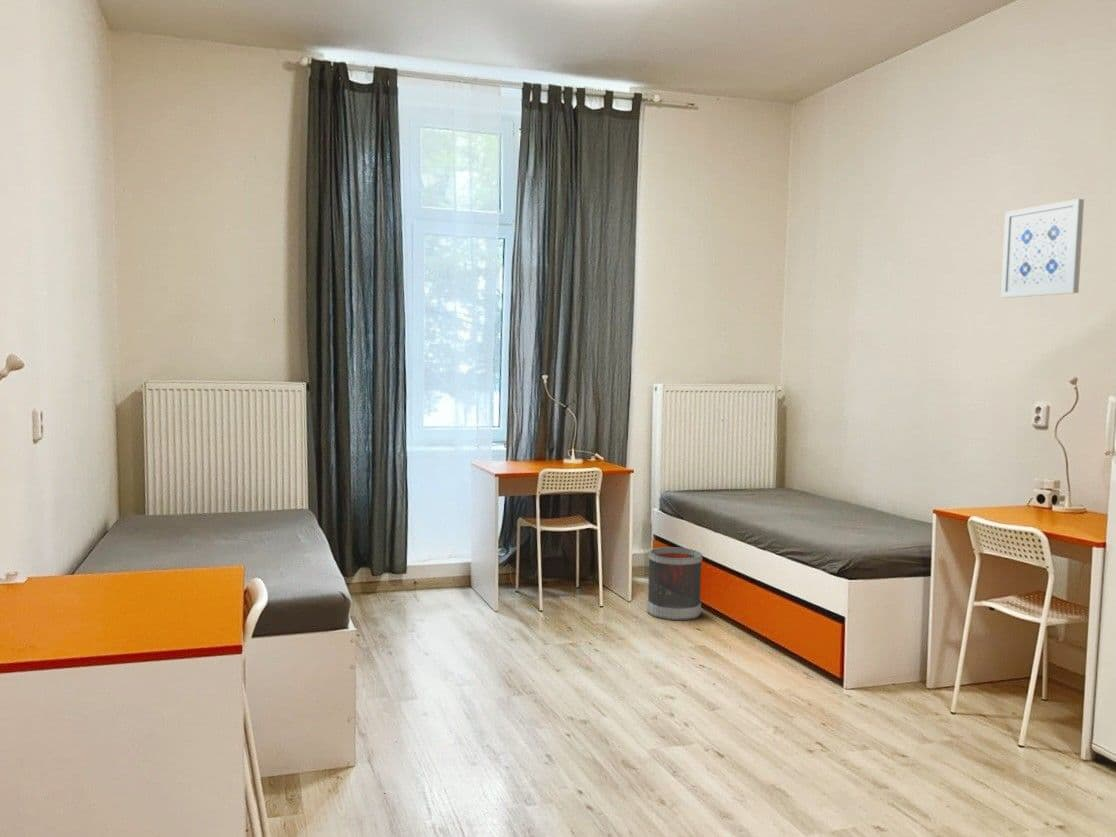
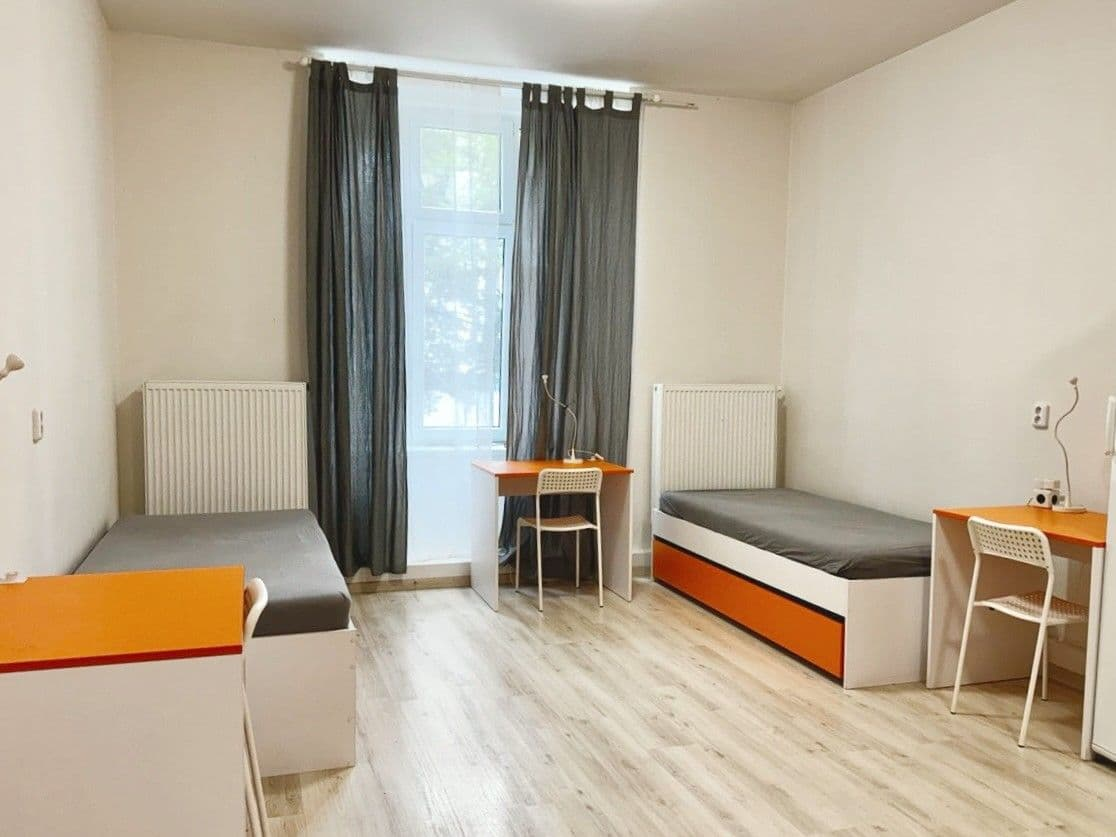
- wall art (1040, 250)
- wastebasket (674, 582)
